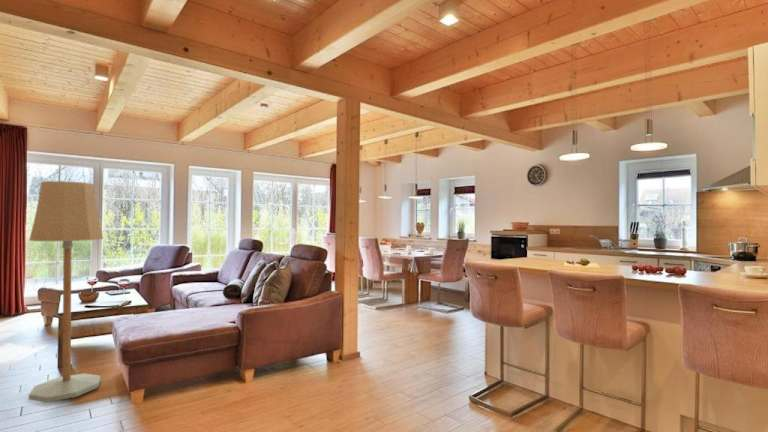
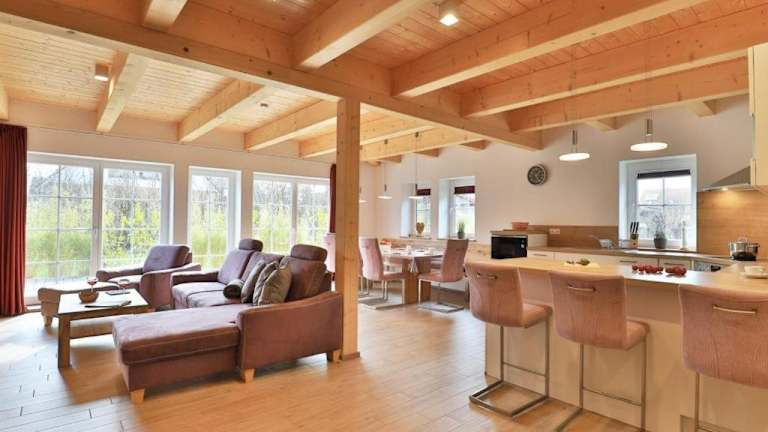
- floor lamp (67, 285)
